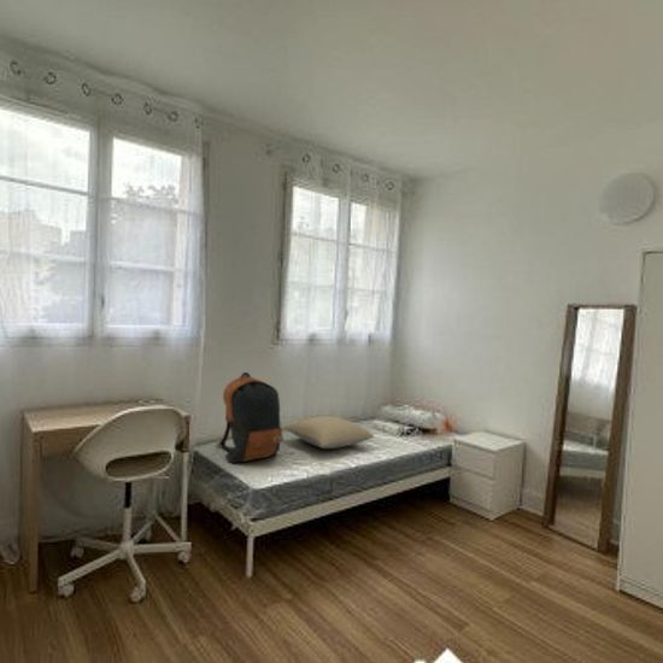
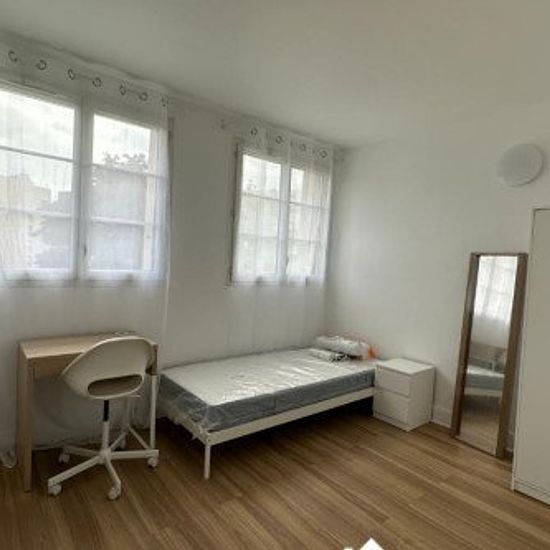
- pillow (328, 430)
- backpack (248, 413)
